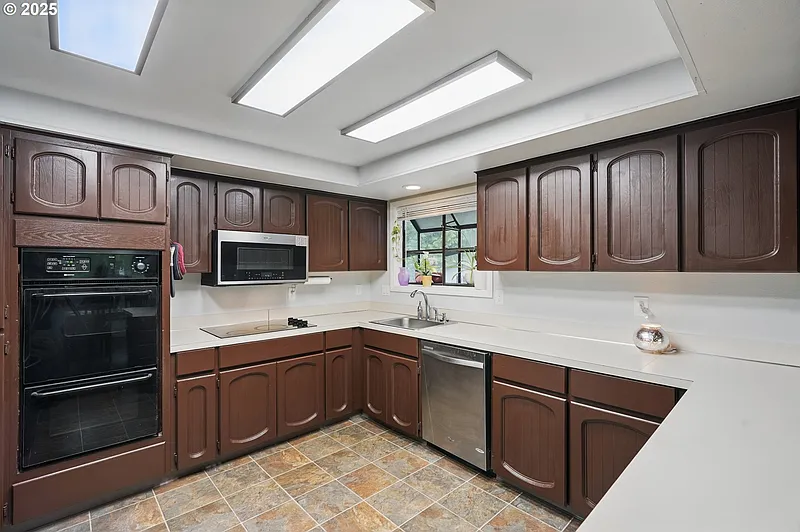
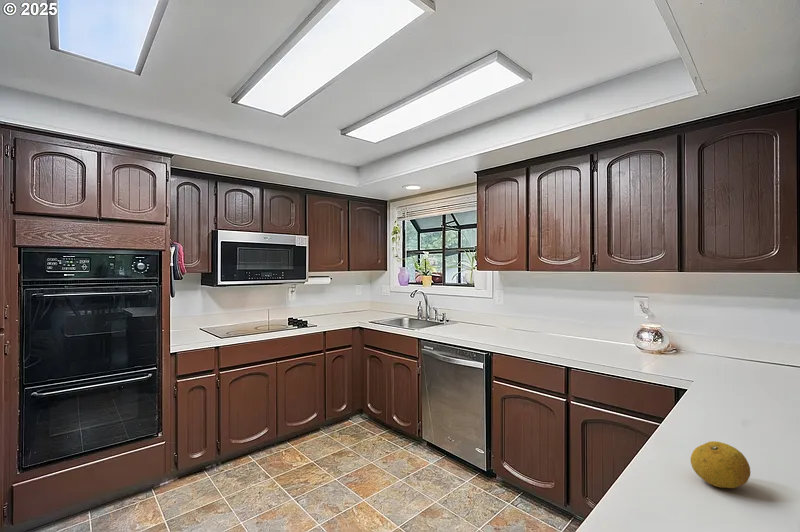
+ fruit (720, 463)
